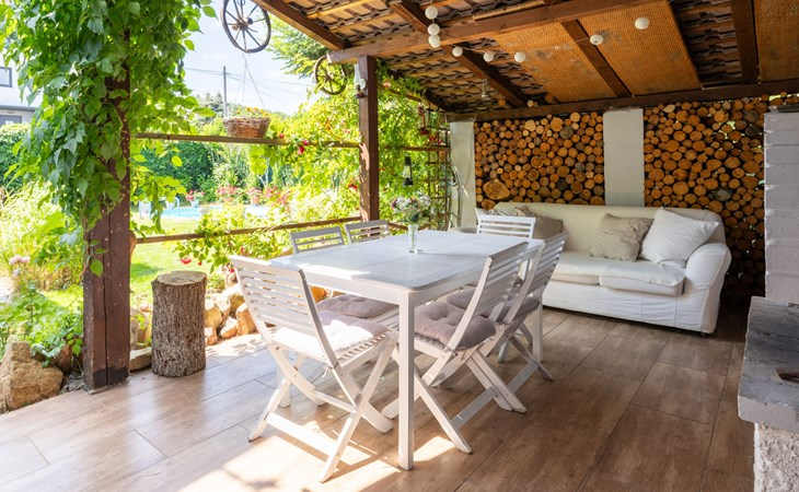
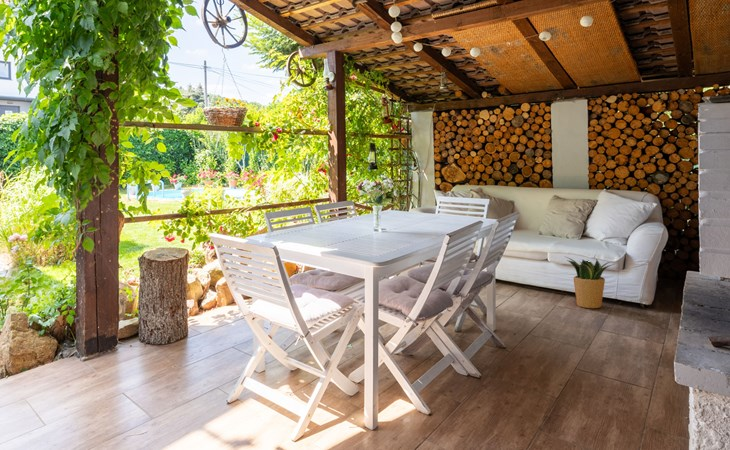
+ potted plant (589, 282)
